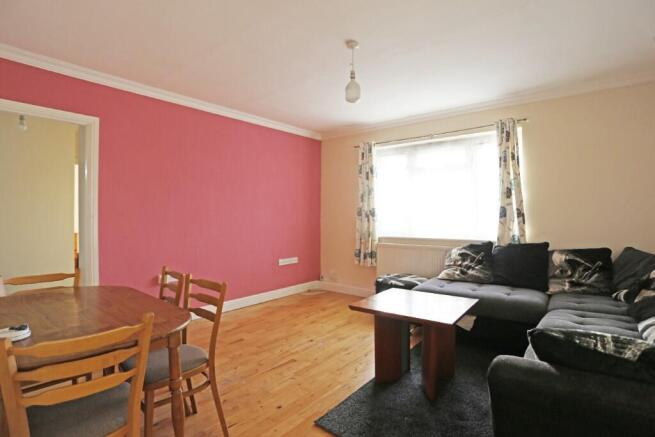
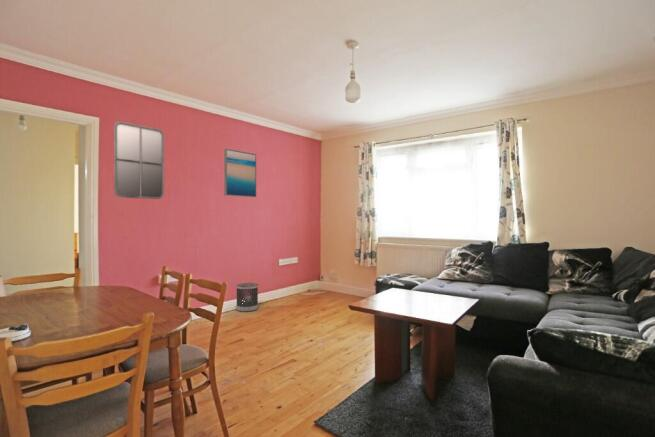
+ wastebasket (247, 297)
+ home mirror (140, 161)
+ wall art (240, 174)
